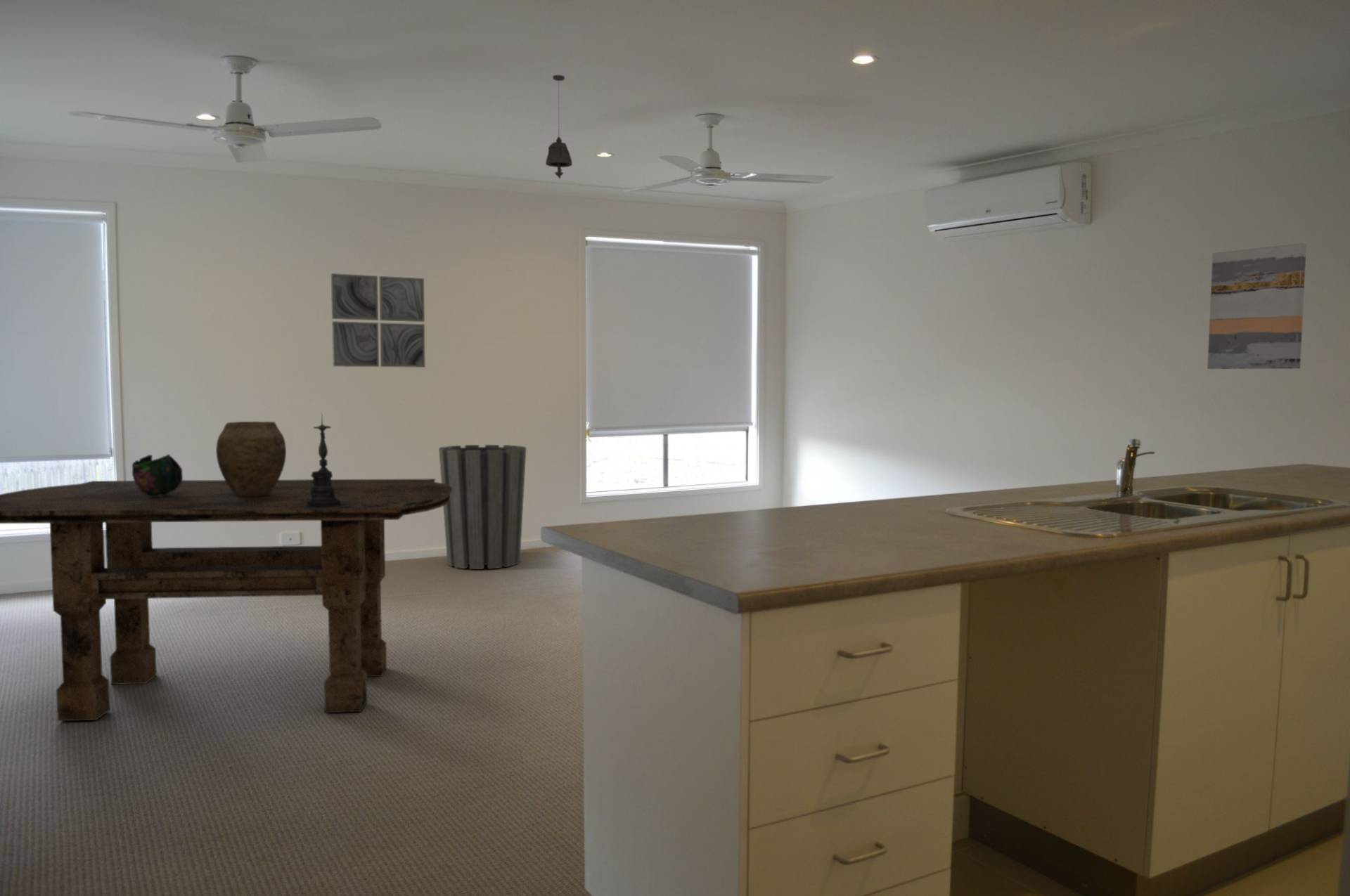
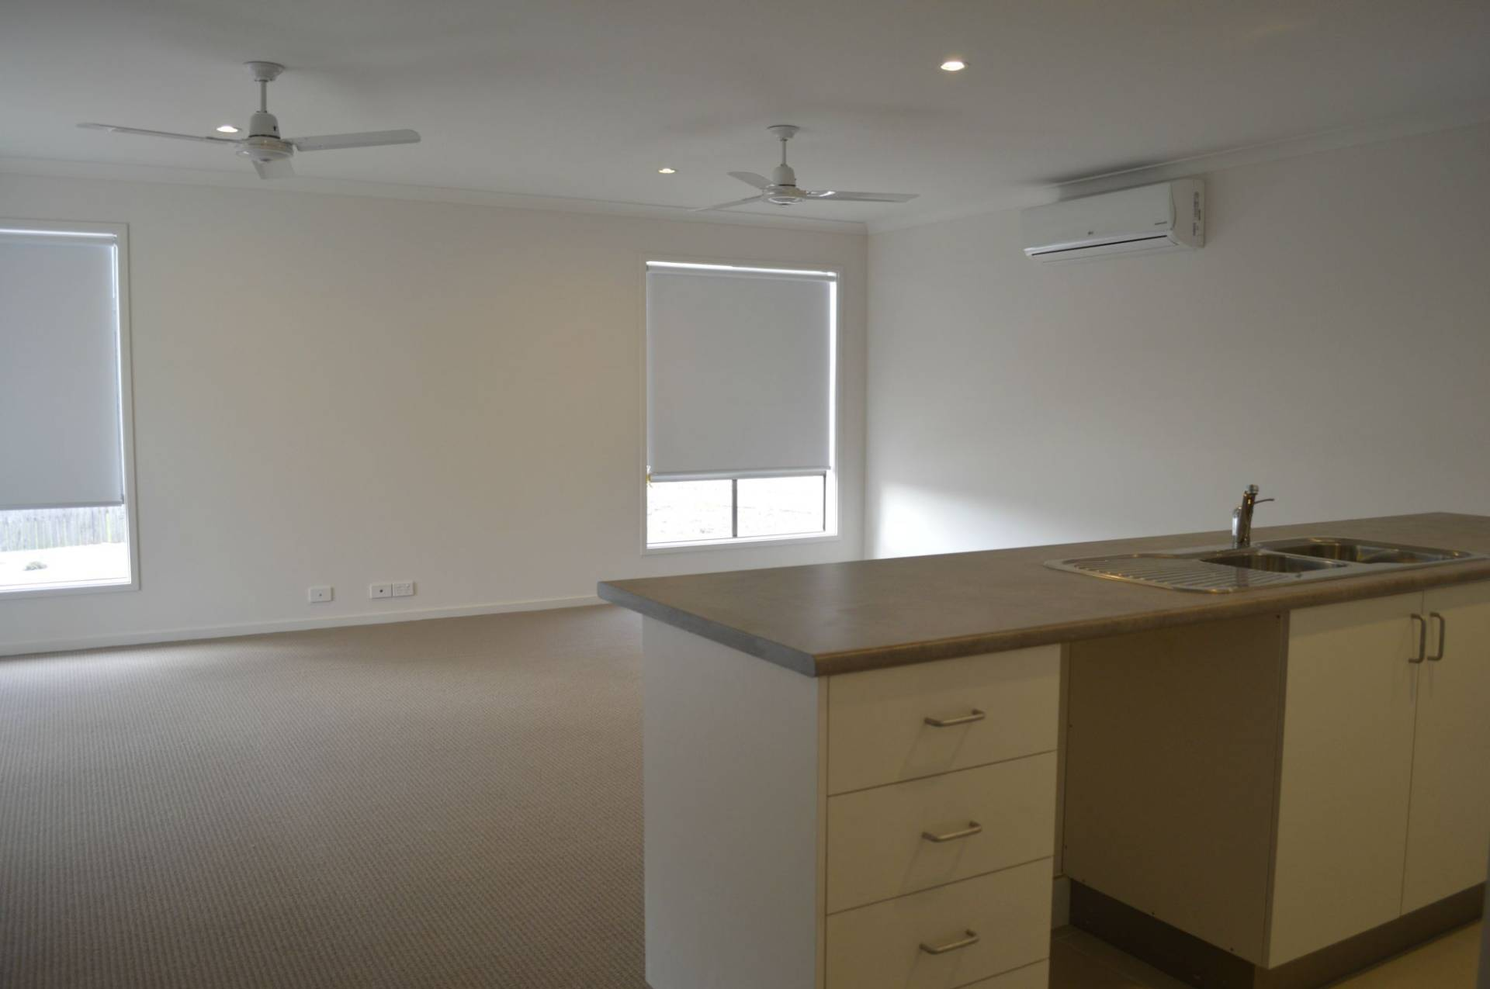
- decorative bowl (157, 475)
- trash can (483, 505)
- wall art (1254, 309)
- dining table (233, 593)
- pendant light (558, 128)
- vase (252, 458)
- wall art (378, 323)
- candle holder (324, 459)
